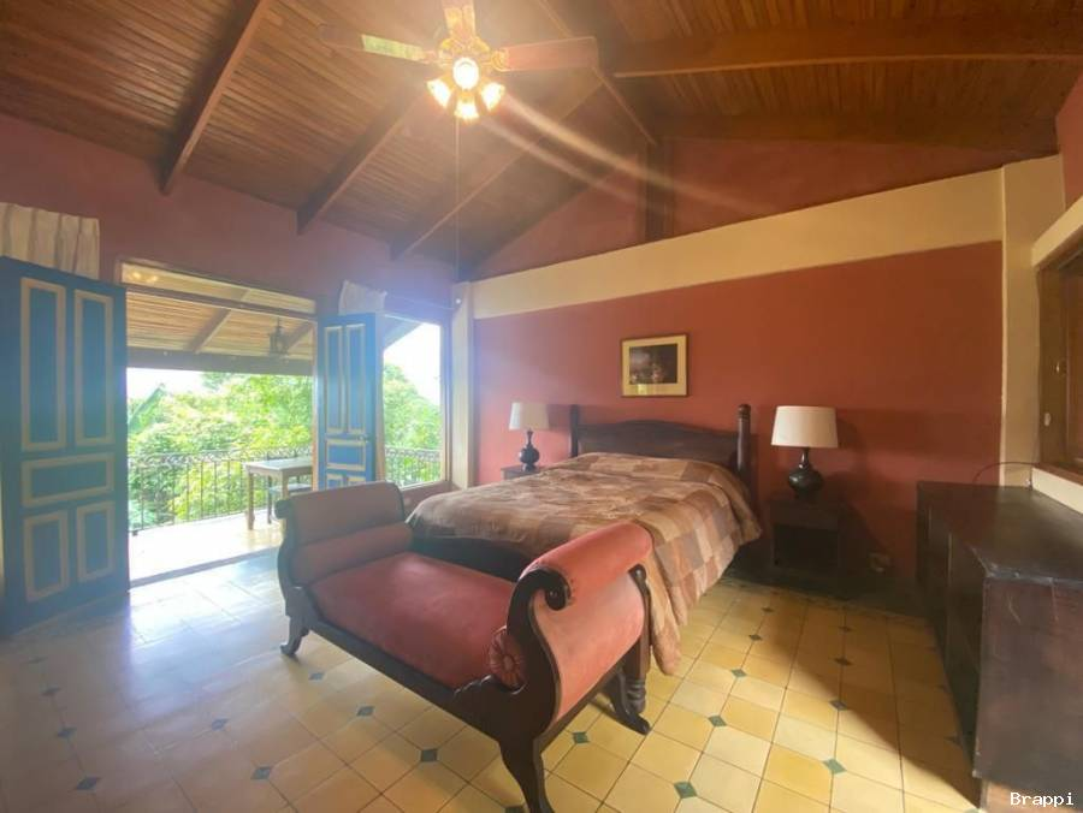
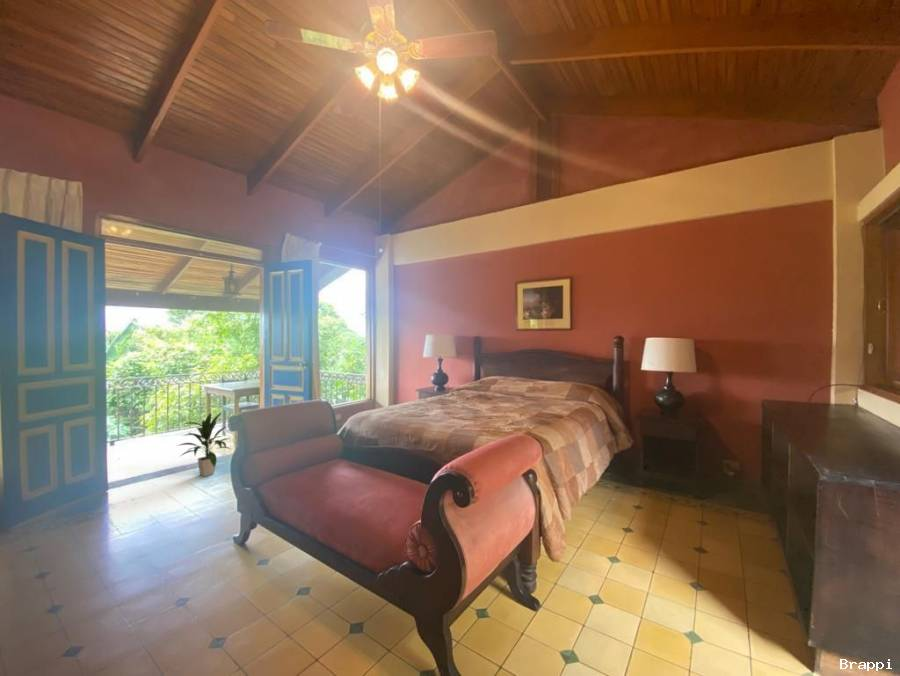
+ indoor plant (206, 444)
